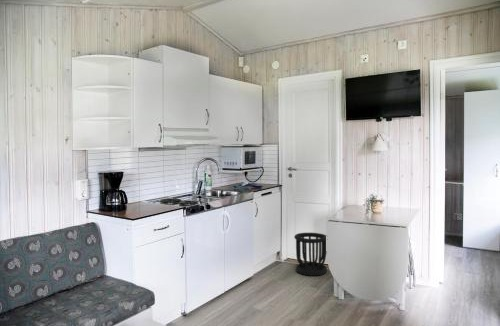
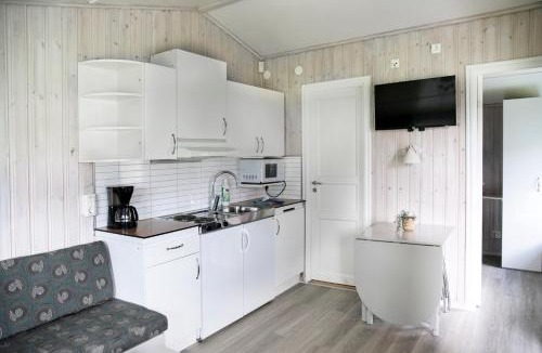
- wastebasket (310, 253)
